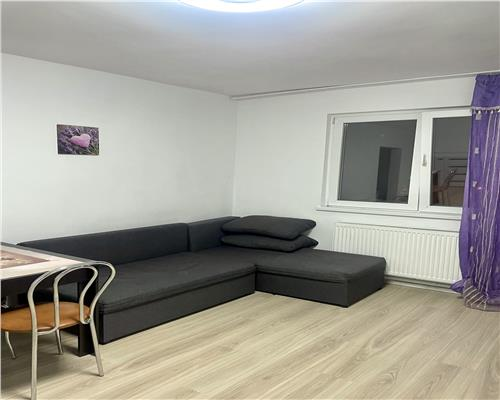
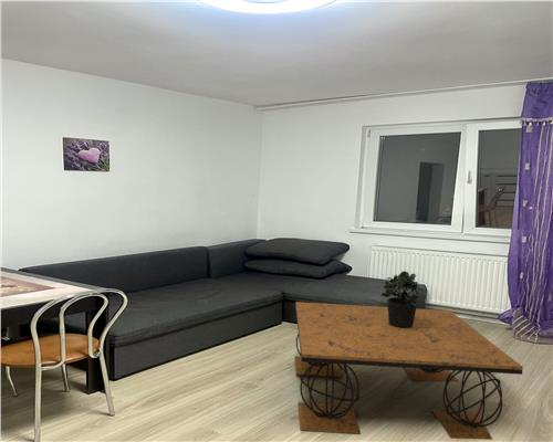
+ coffee table (386, 360)
+ potted plant (401, 297)
